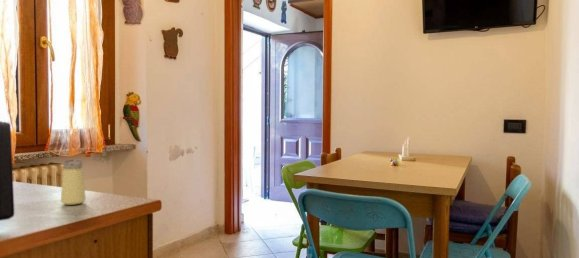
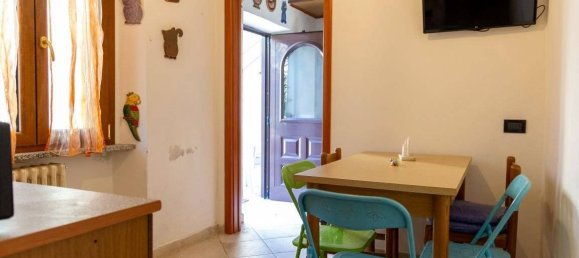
- saltshaker (73, 181)
